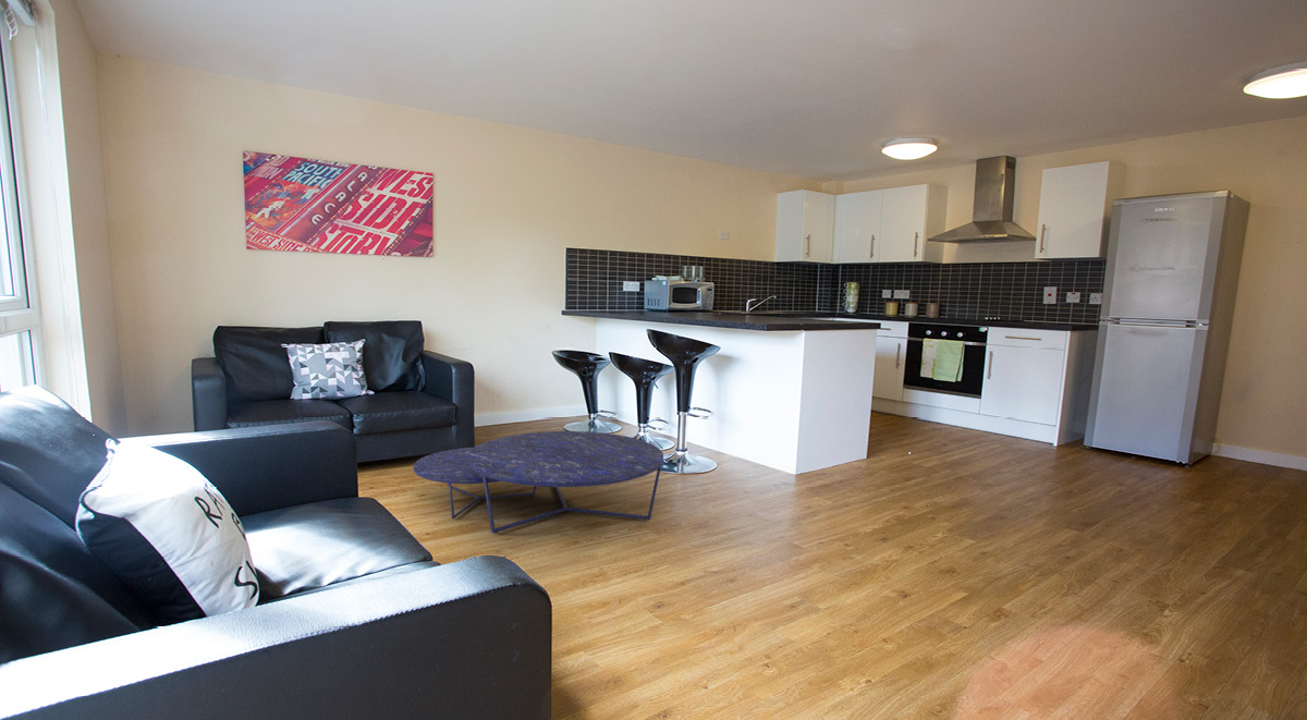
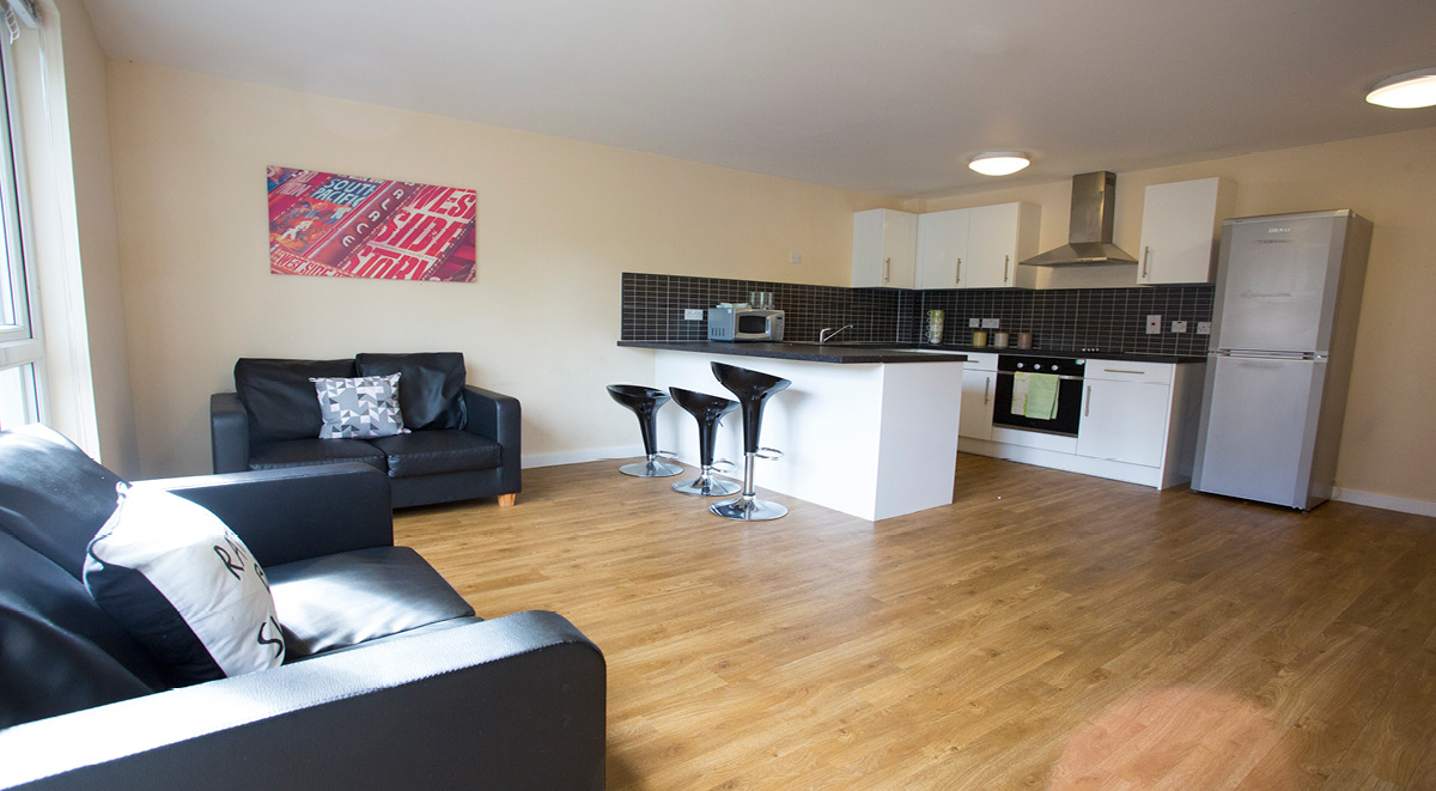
- nesting table (543, 477)
